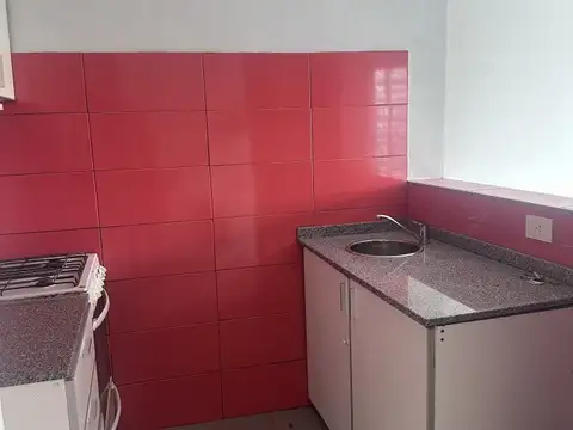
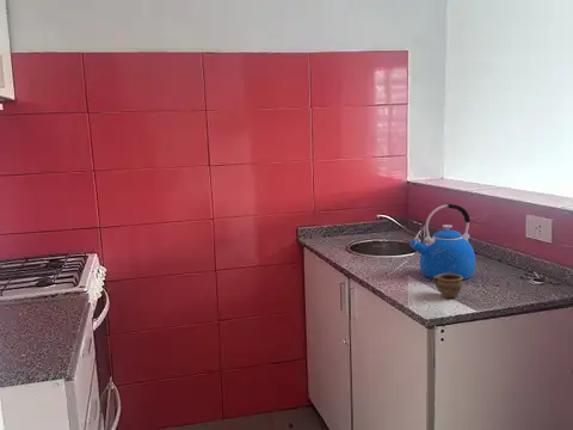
+ cup (446, 284)
+ kettle (440, 239)
